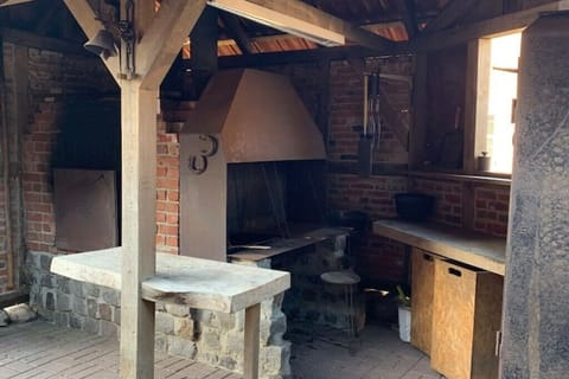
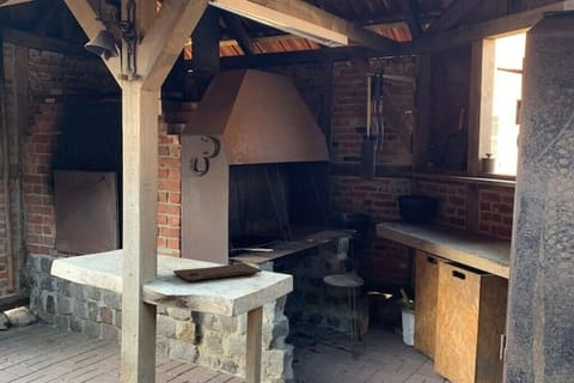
+ cutting board (218, 272)
